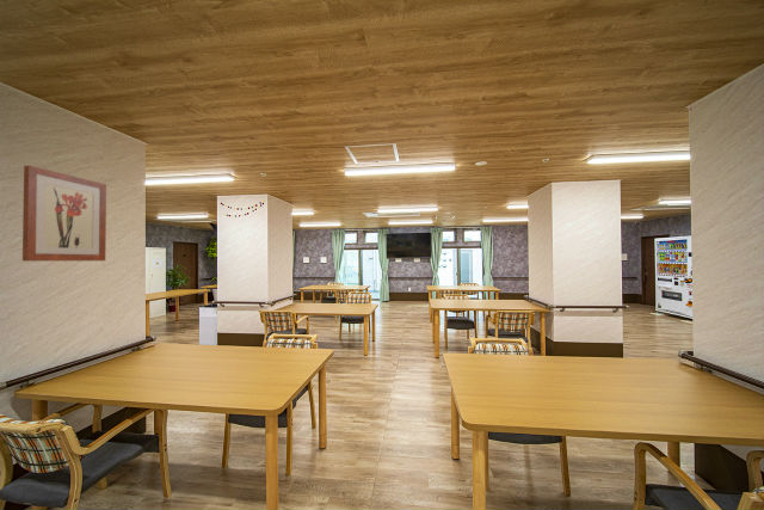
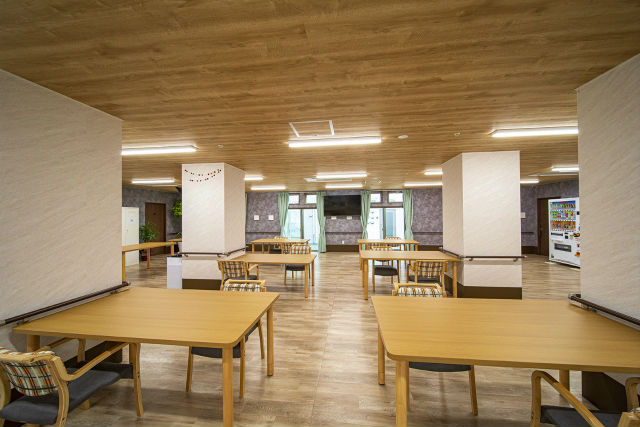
- wall art (68, 217)
